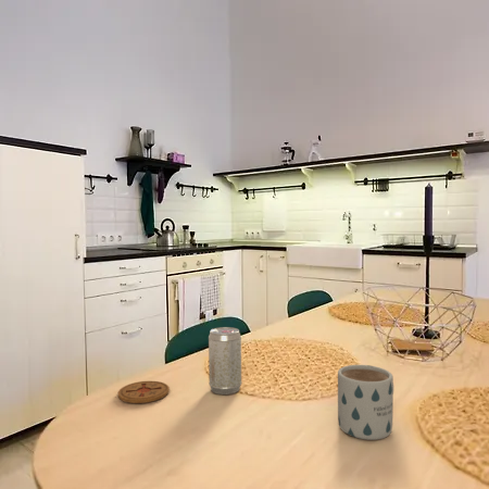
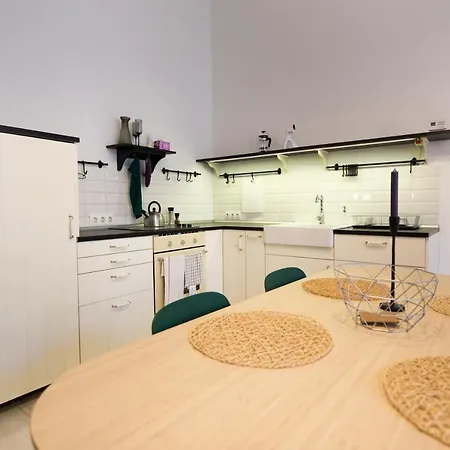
- mug (371, 398)
- beverage can (225, 360)
- coaster (143, 391)
